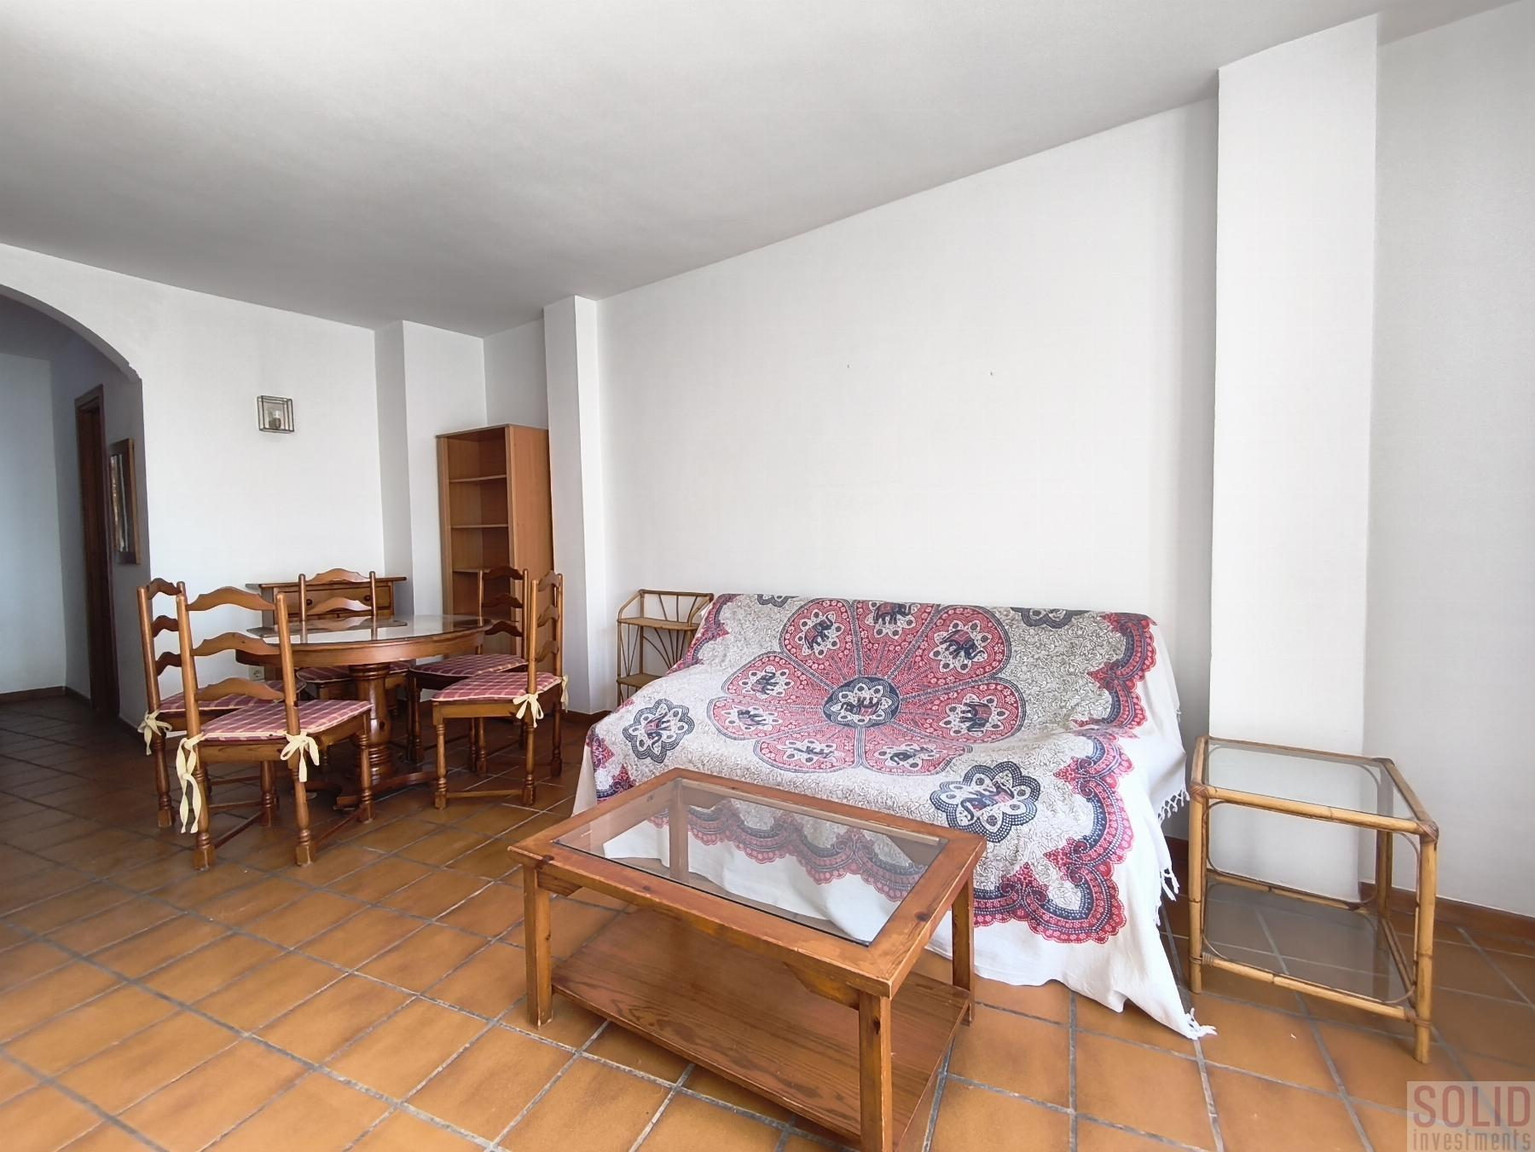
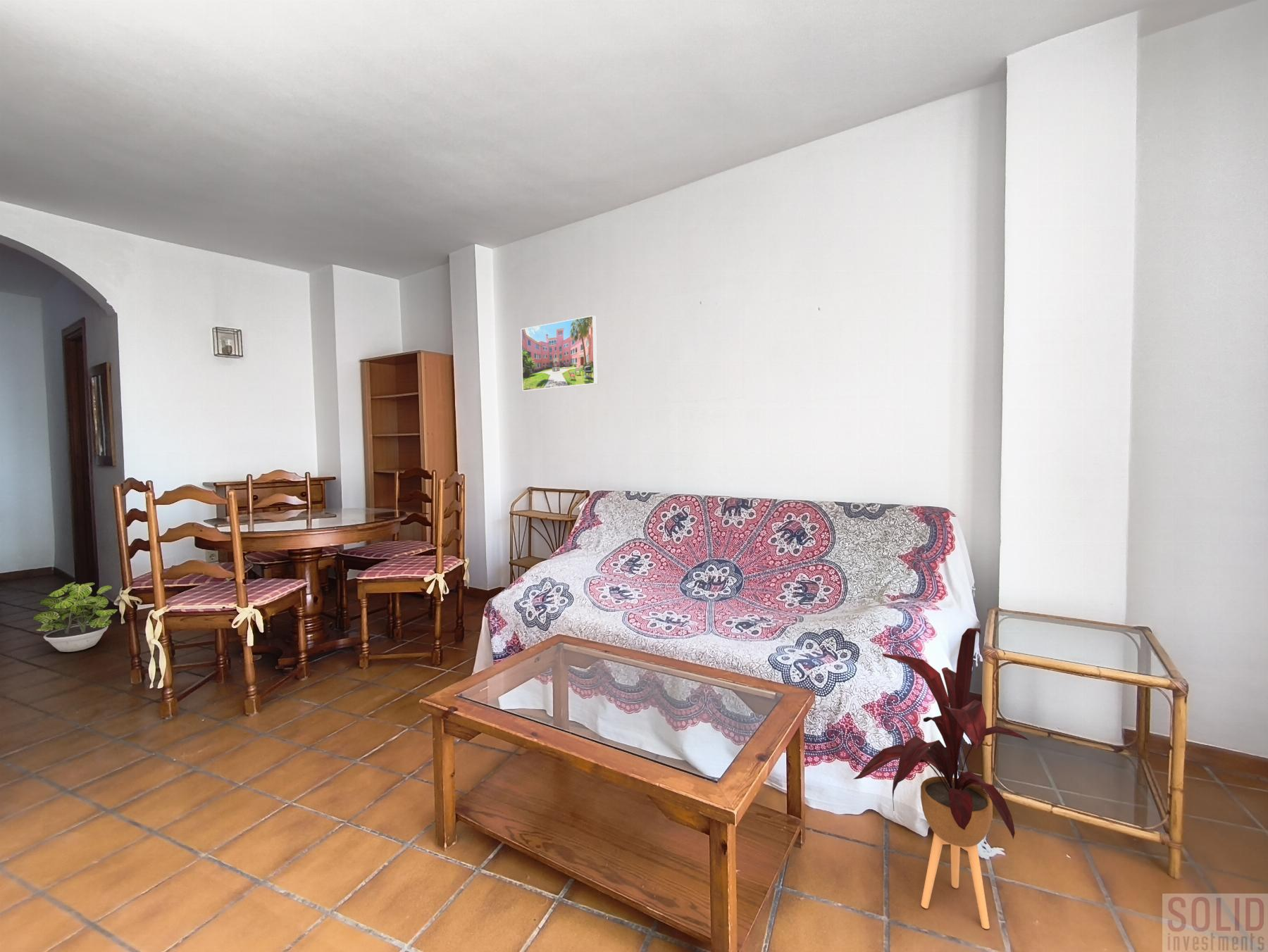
+ potted plant (73, 614)
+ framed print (557, 355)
+ house plant (938, 763)
